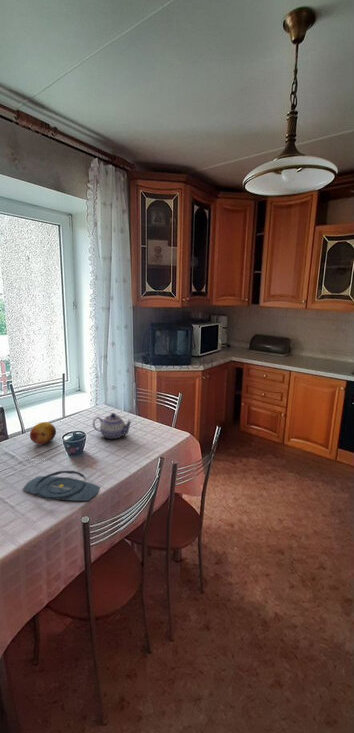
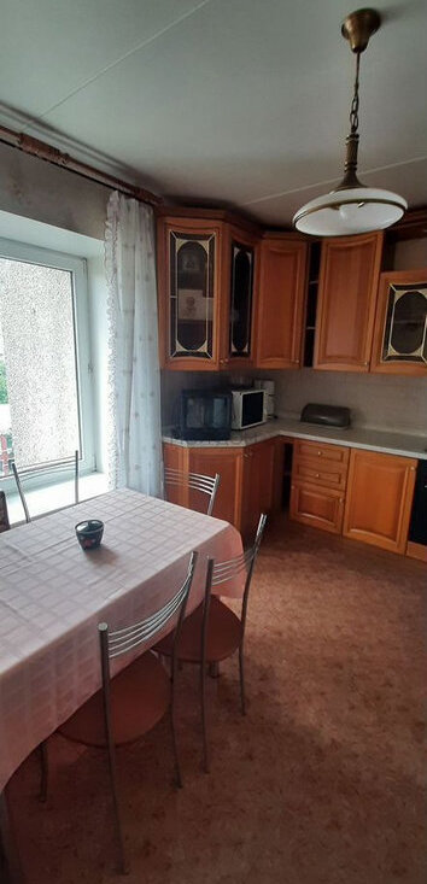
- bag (60, 473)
- fruit (43, 432)
- teapot (112, 424)
